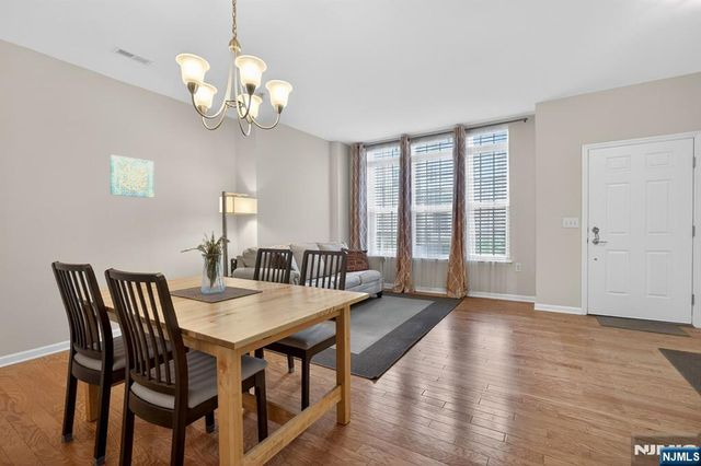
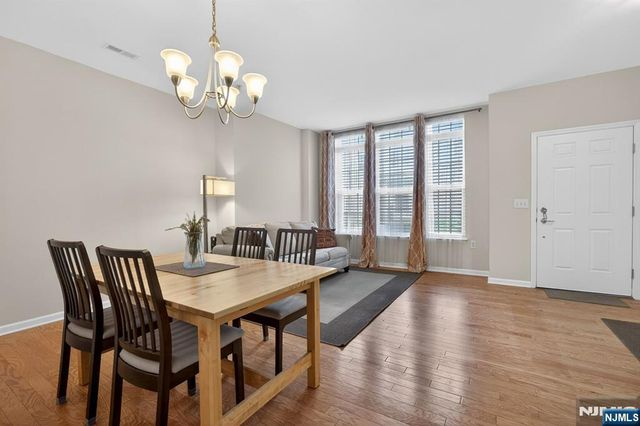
- wall art (133, 177)
